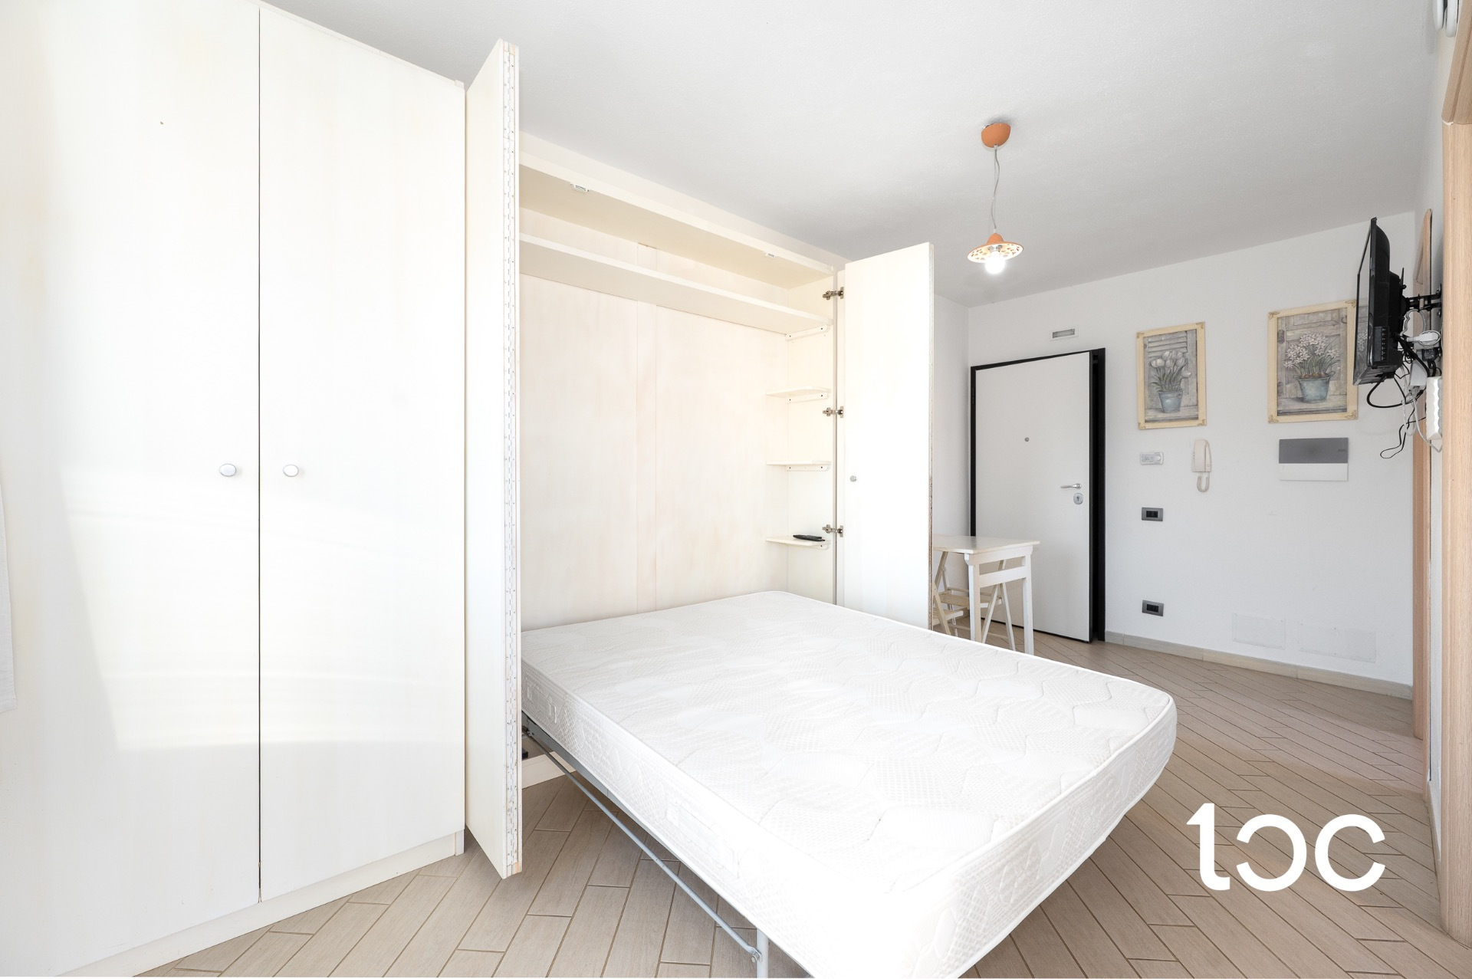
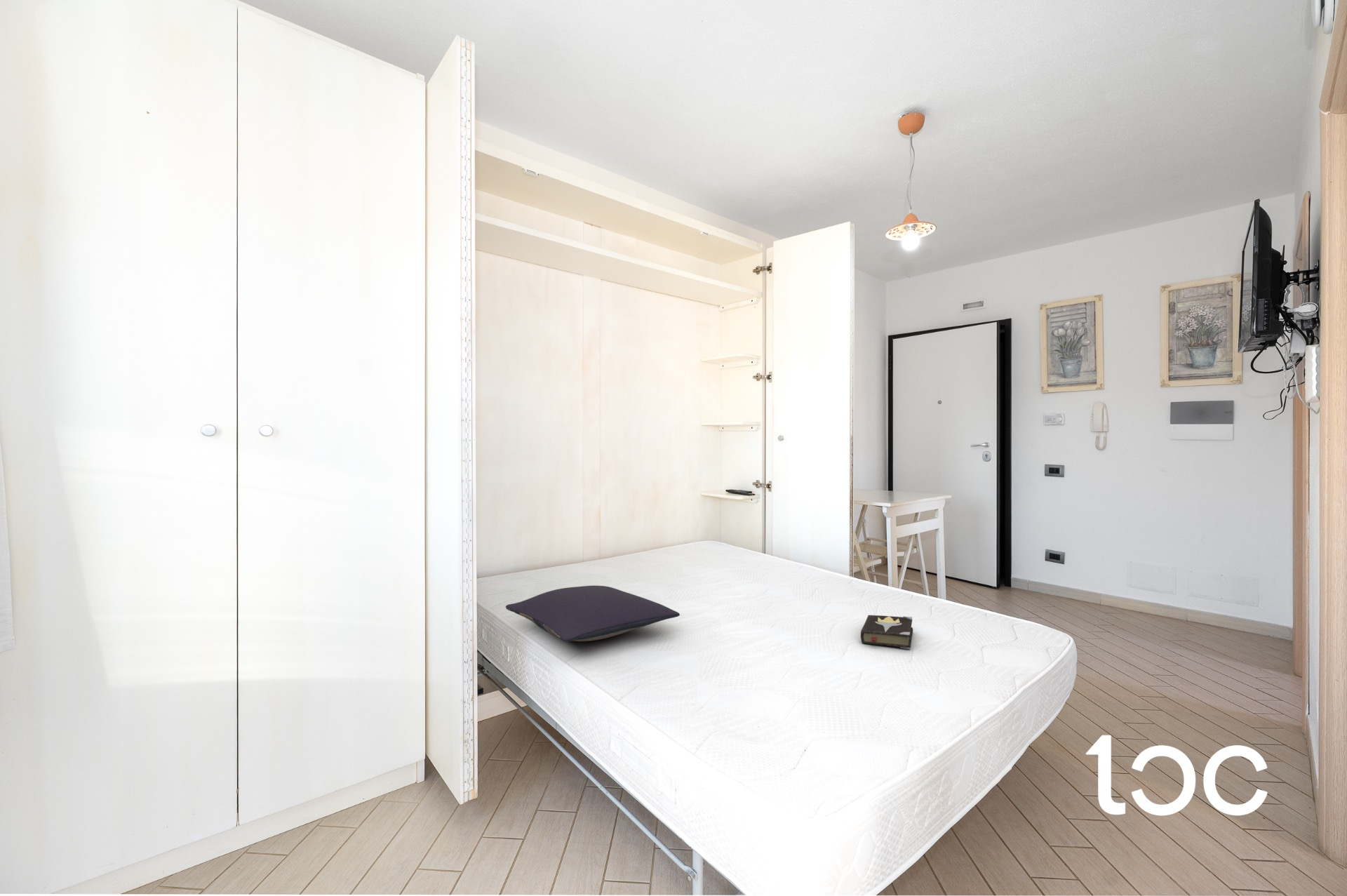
+ hardback book (887, 629)
+ pillow (591, 610)
